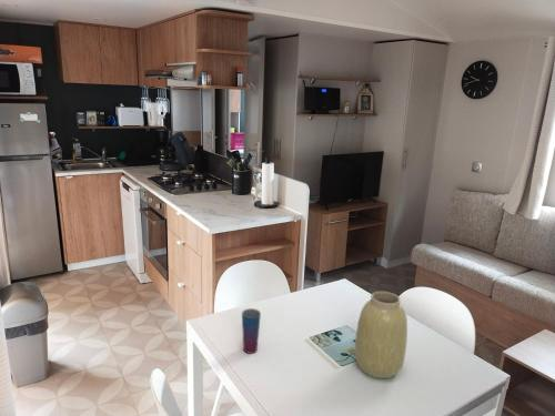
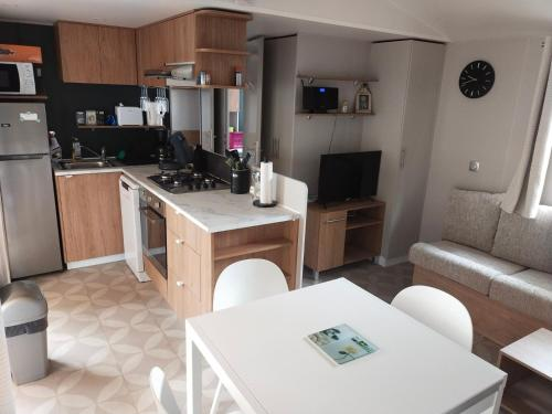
- cup (250, 331)
- vase (381, 333)
